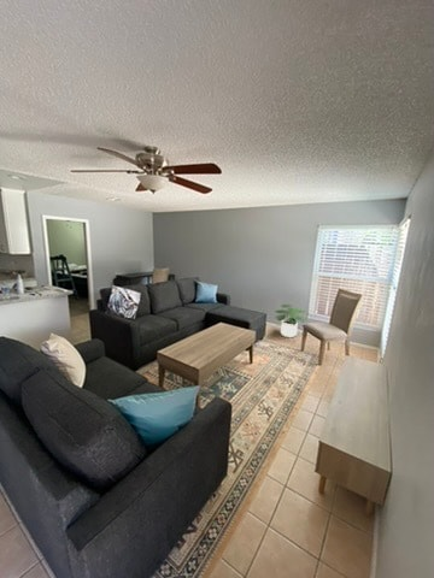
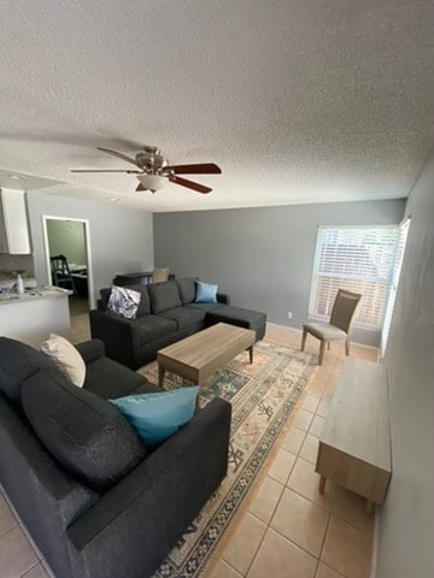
- potted plant (289, 322)
